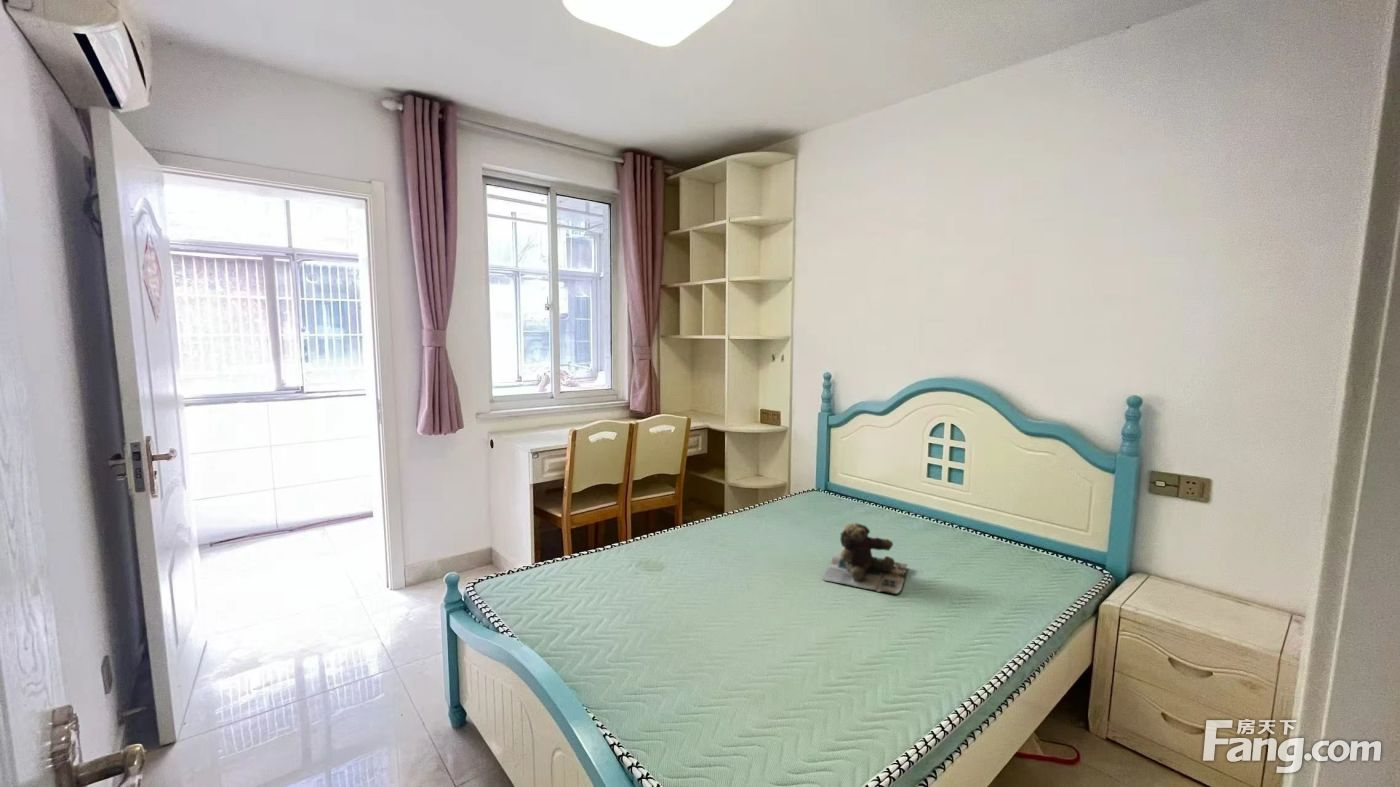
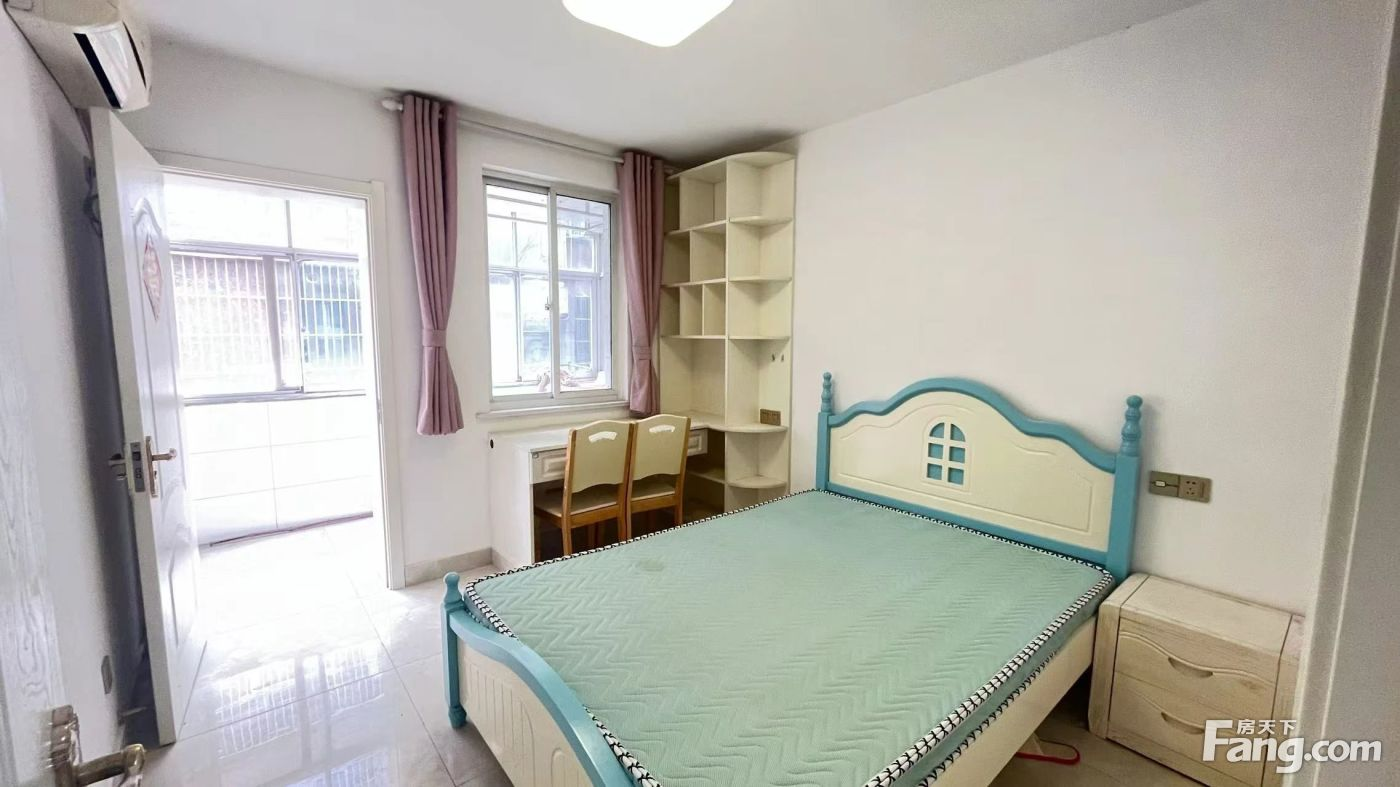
- teddy bear (869, 550)
